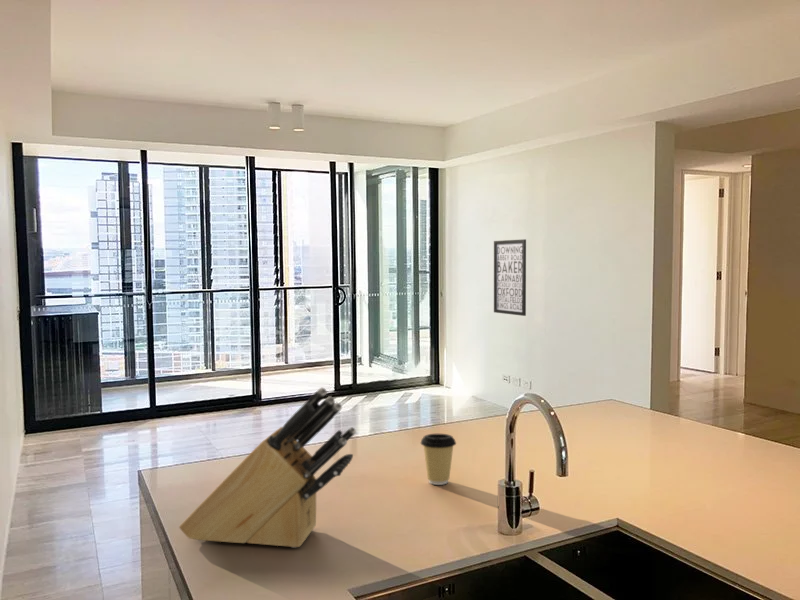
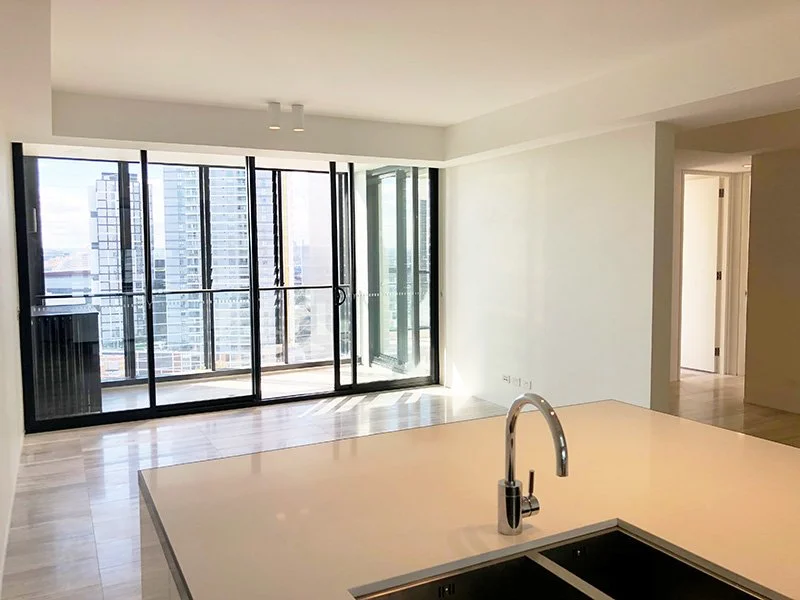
- wall art (509, 277)
- coffee cup (438, 458)
- knife block (269, 462)
